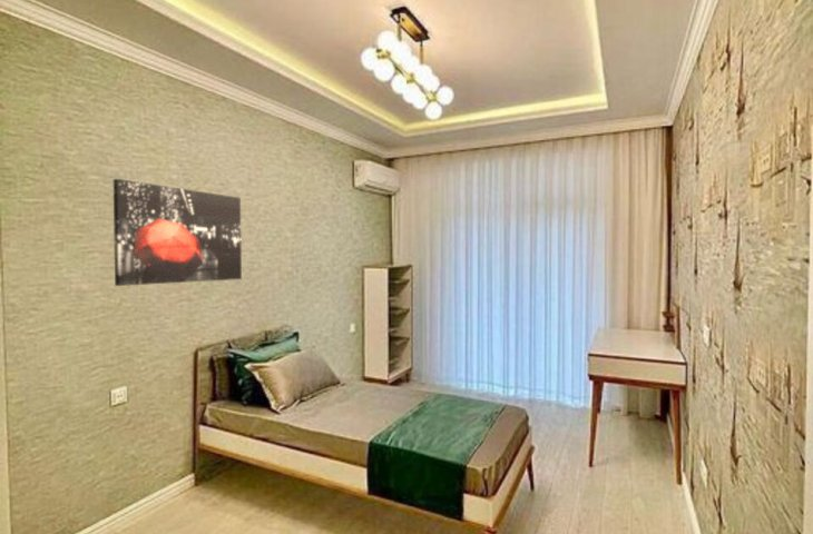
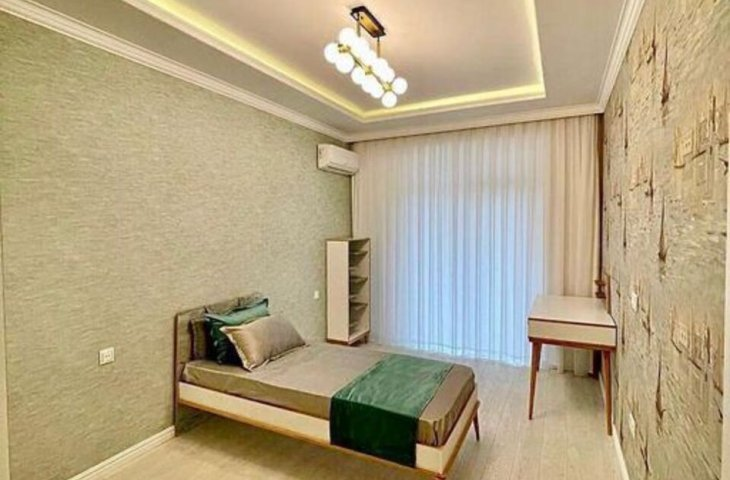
- wall art (186, 236)
